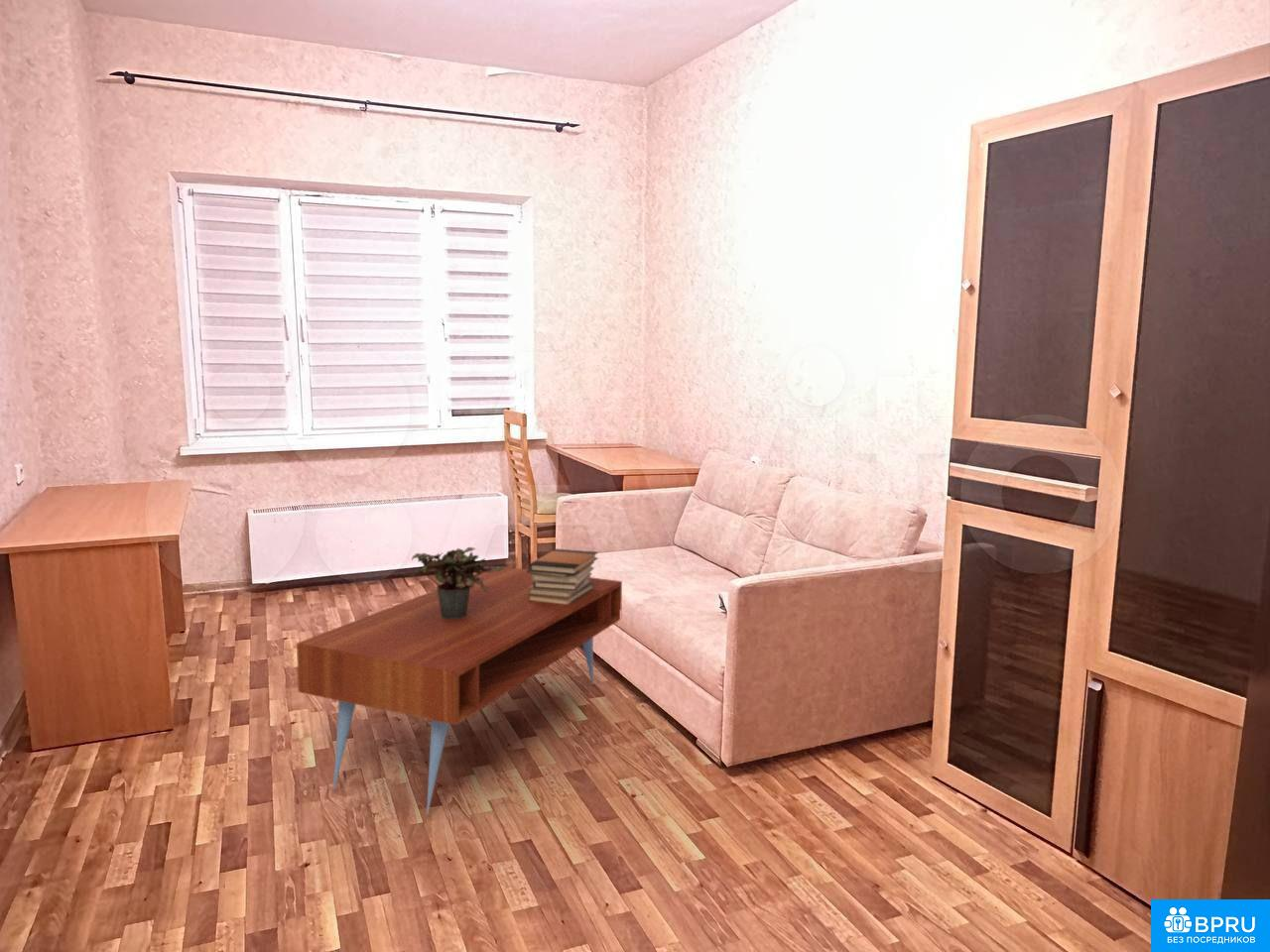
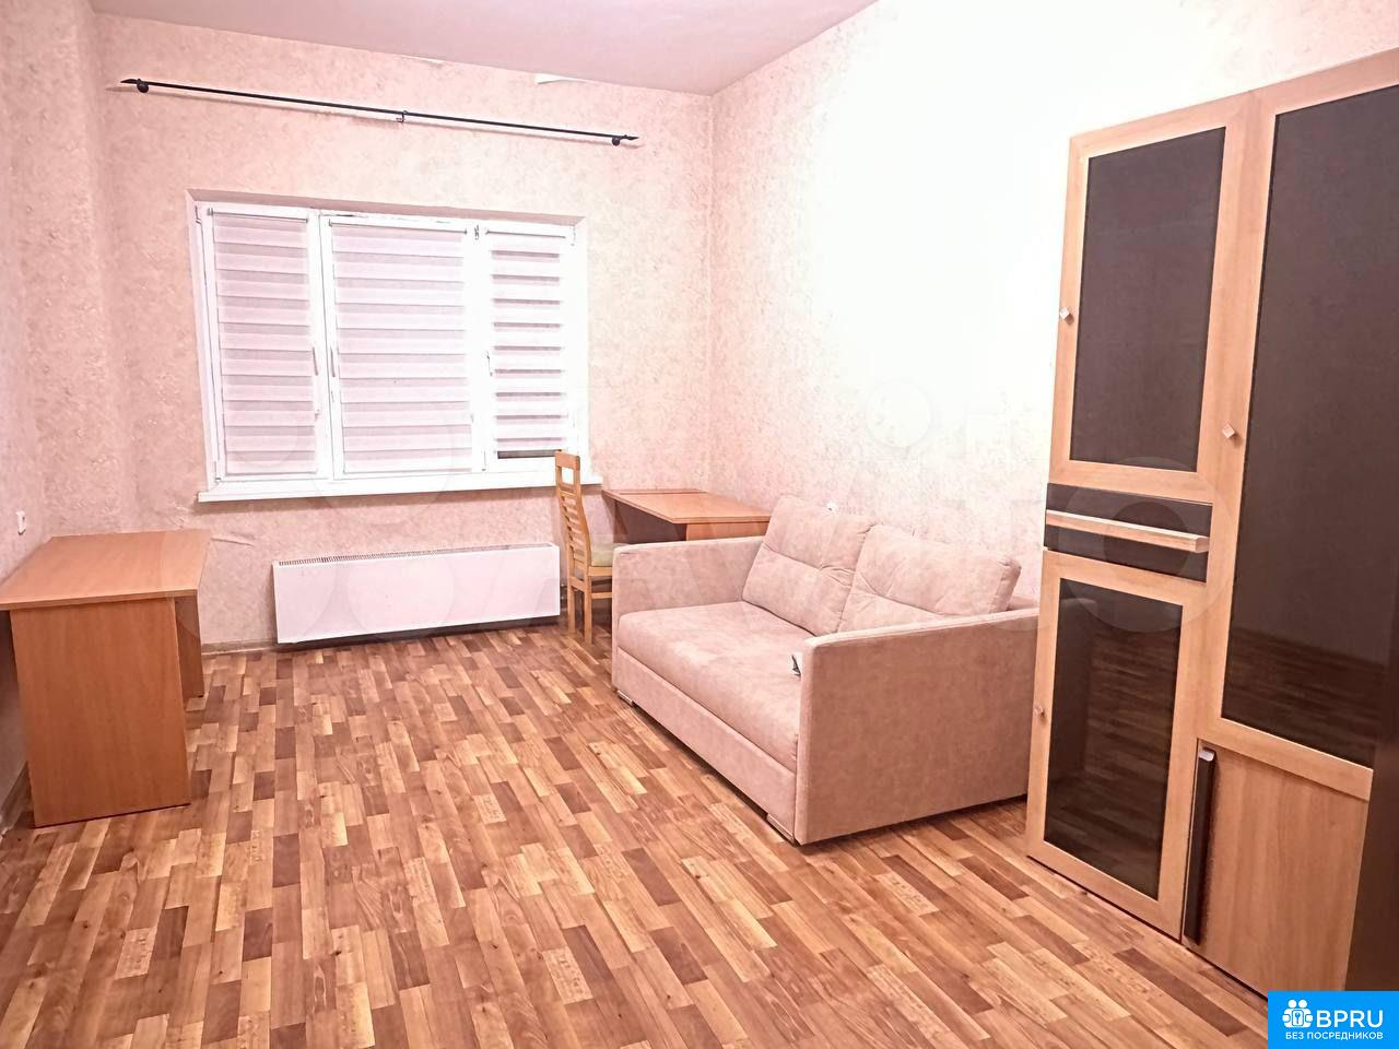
- potted plant (453, 581)
- book stack (564, 575)
- coffee table (481, 670)
